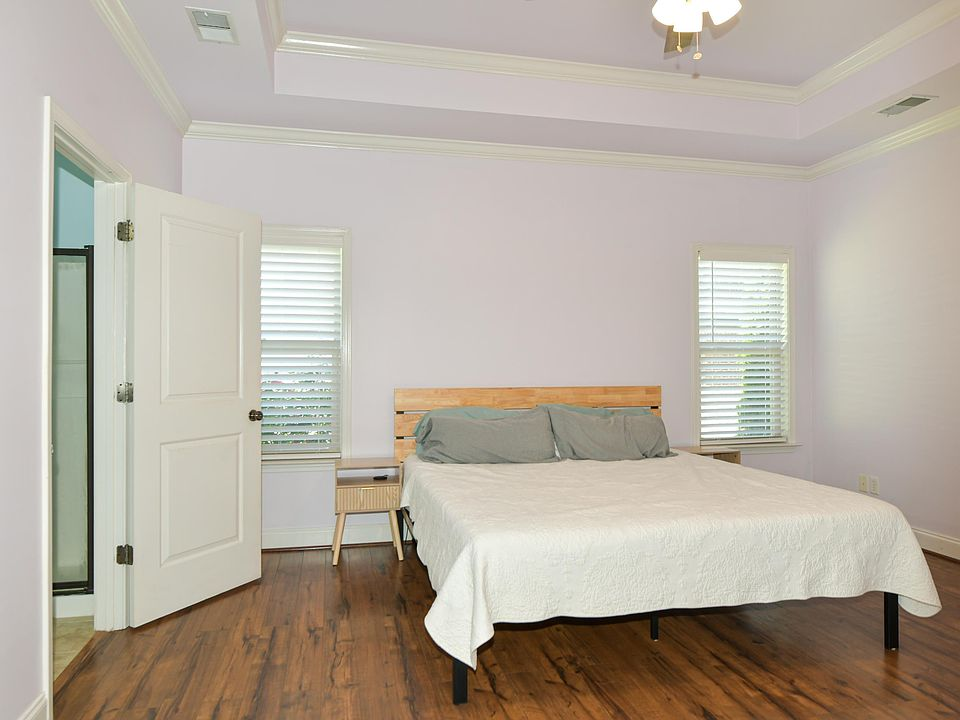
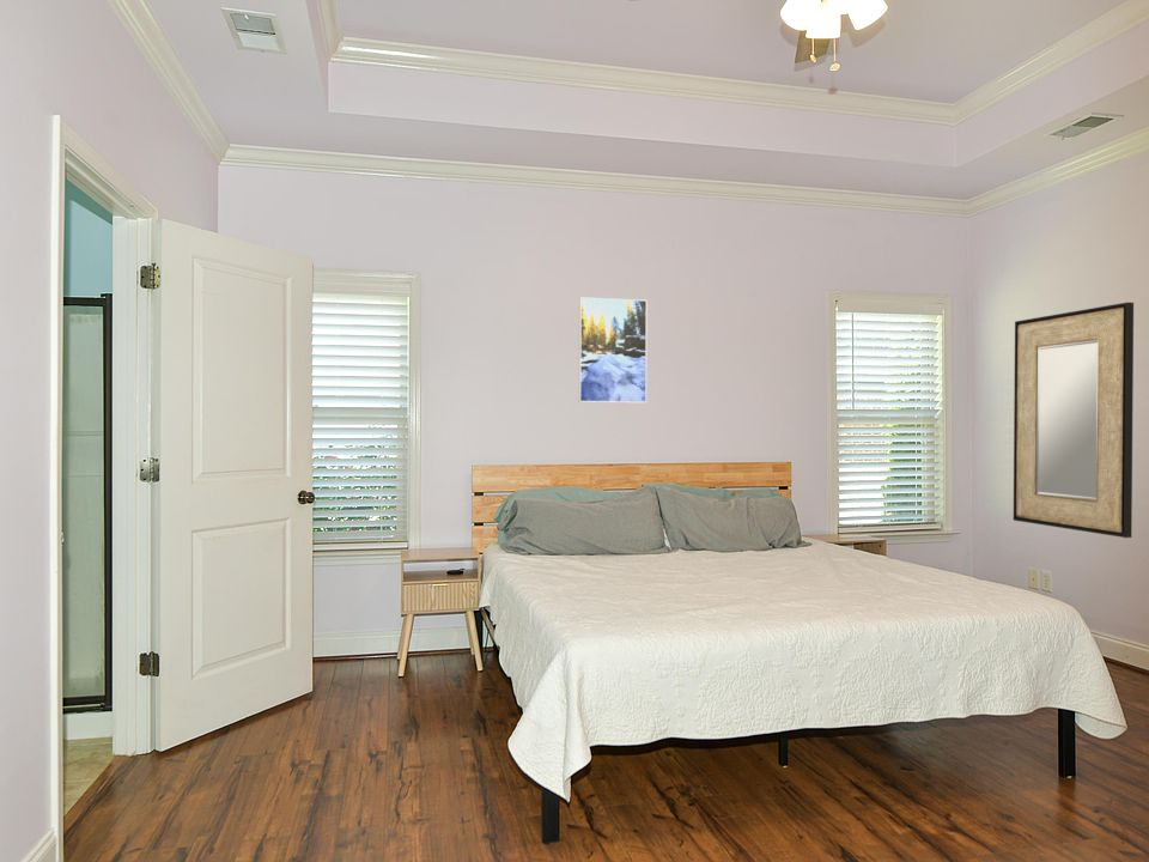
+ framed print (613, 350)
+ home mirror (1068, 420)
